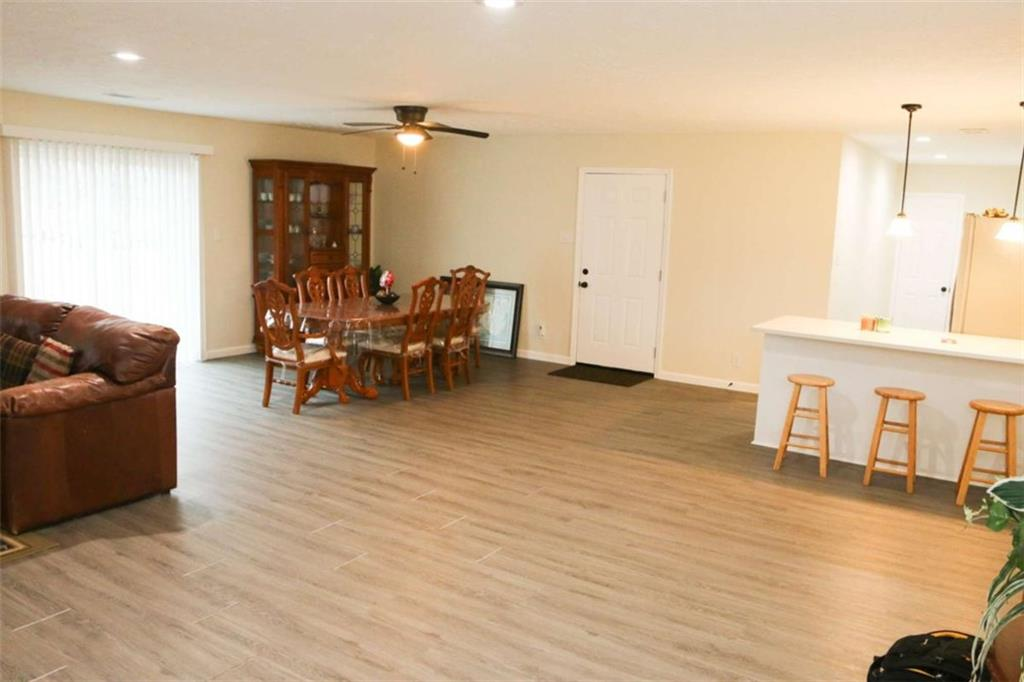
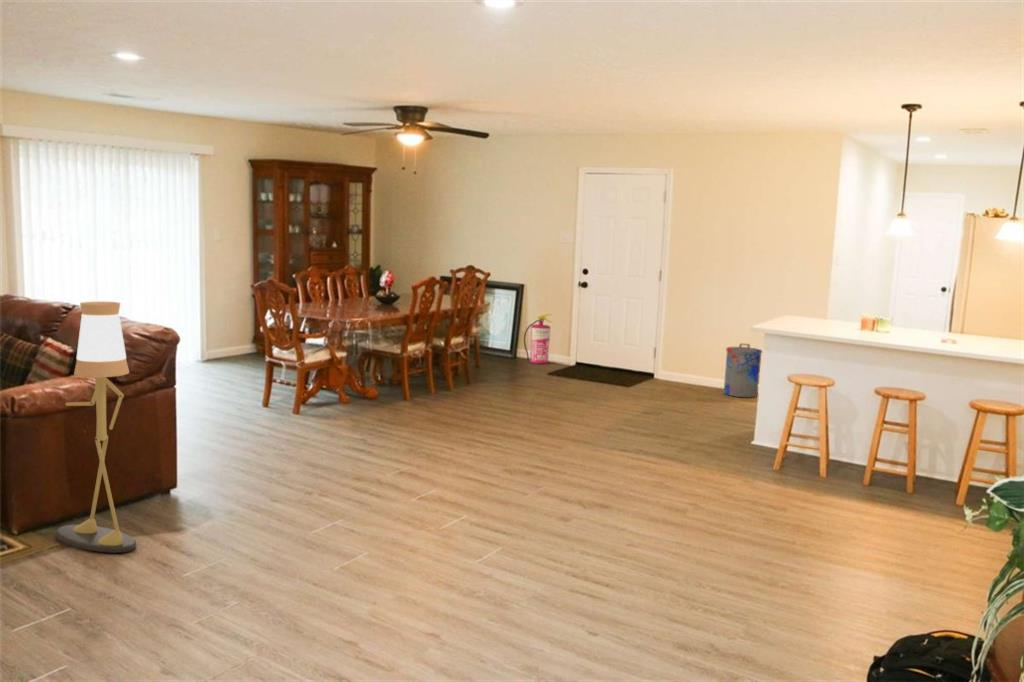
+ trash can (742, 369)
+ fire extinguisher (539, 338)
+ floor lamp (95, 388)
